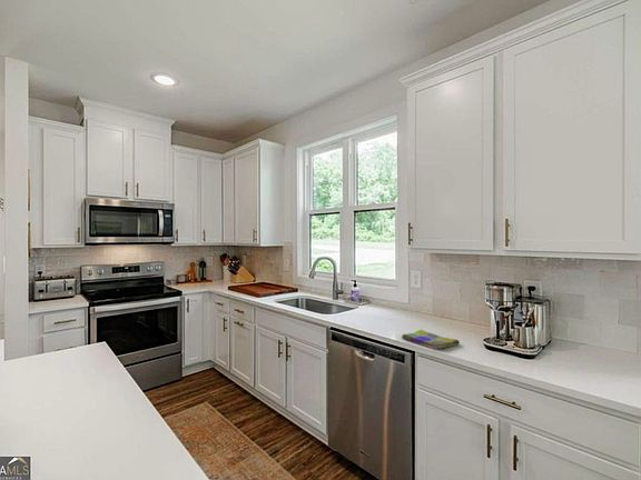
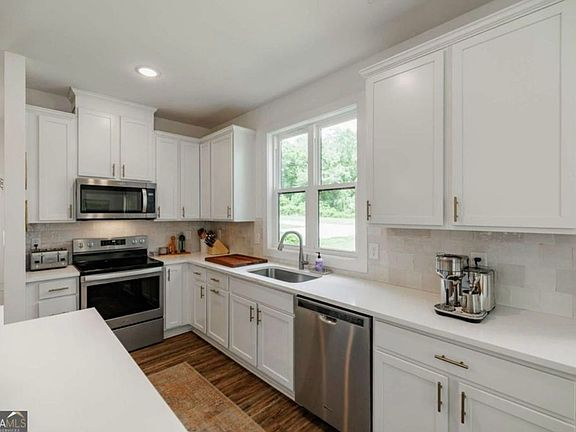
- dish towel (430, 338)
